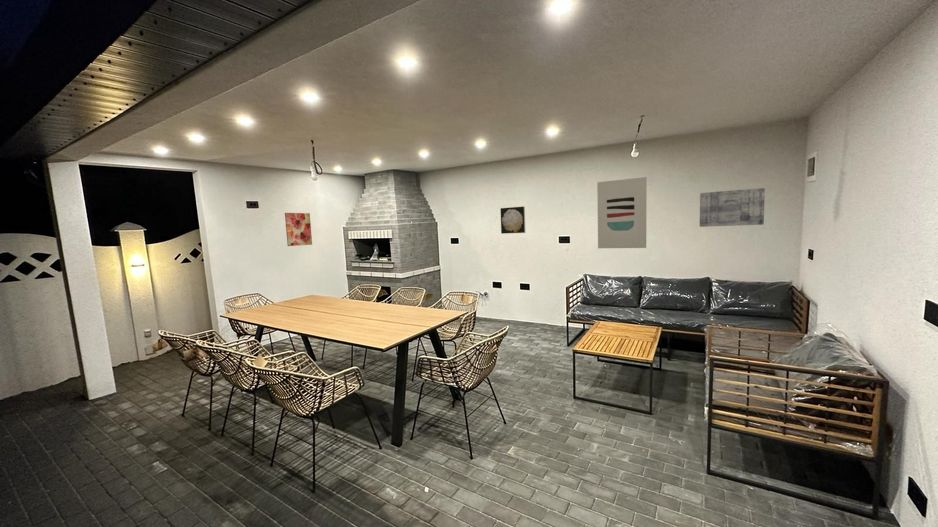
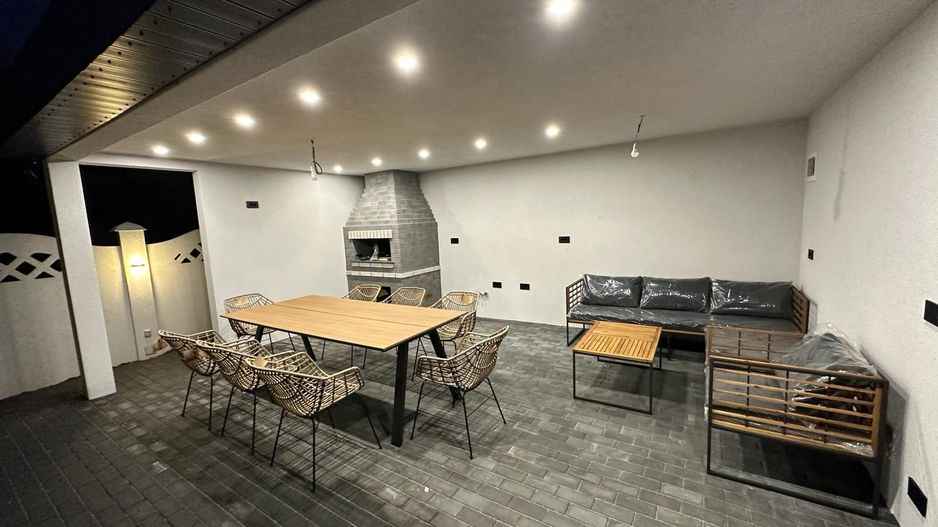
- wall art (512, 220)
- wall art (621, 214)
- wall art (730, 208)
- wall art (298, 229)
